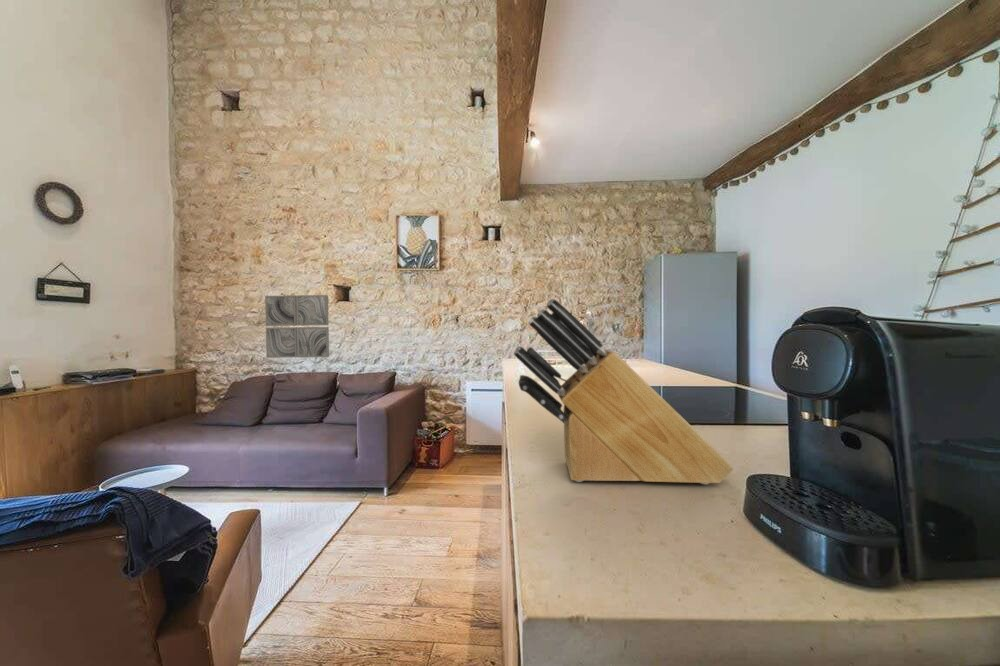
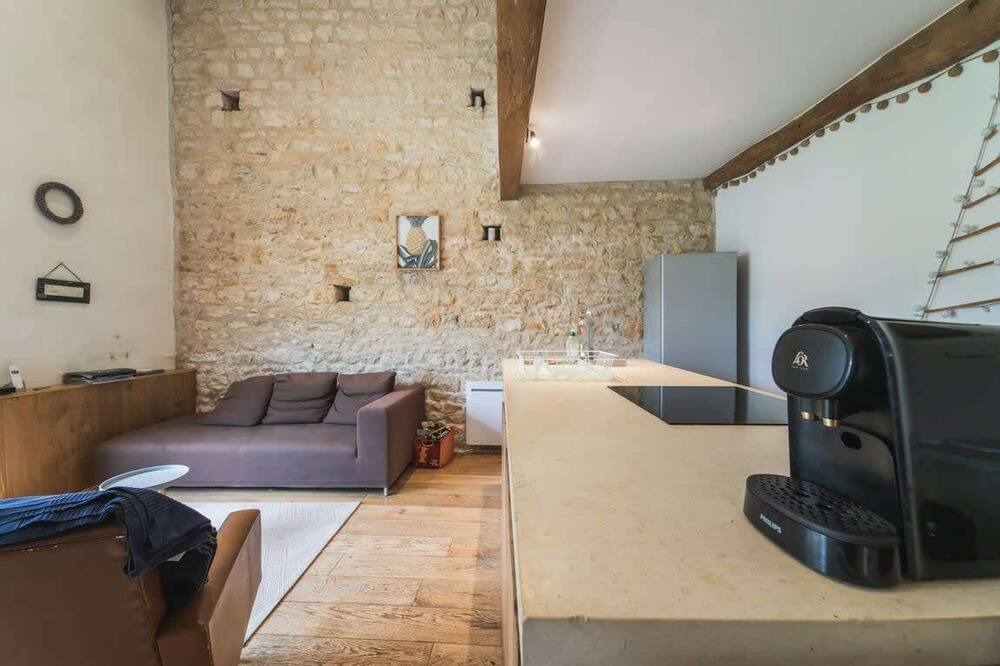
- wall art (297, 325)
- knife block (613, 385)
